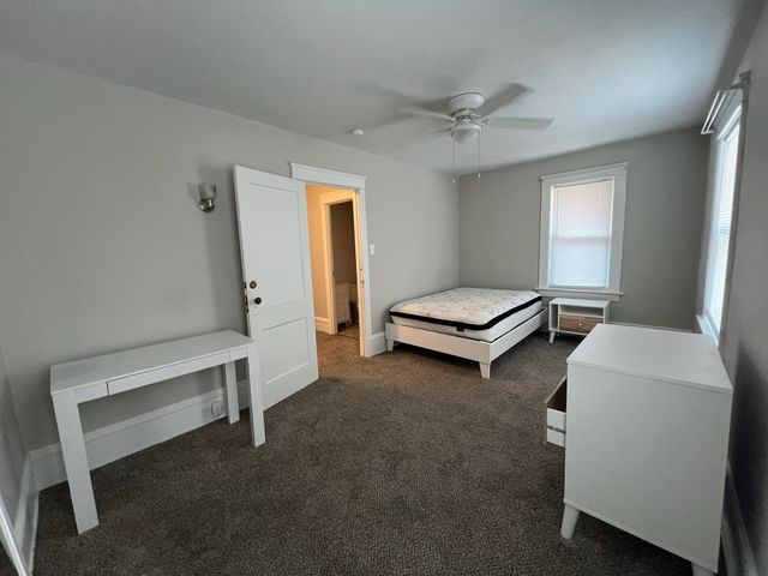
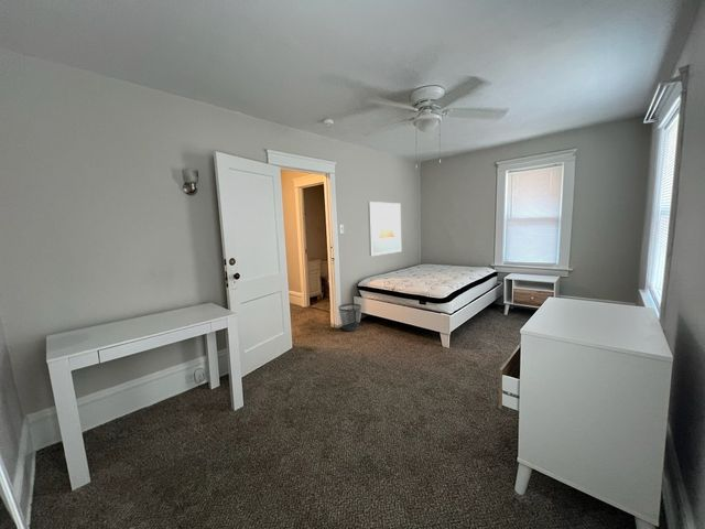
+ wastebasket (349, 317)
+ wall art (386, 228)
